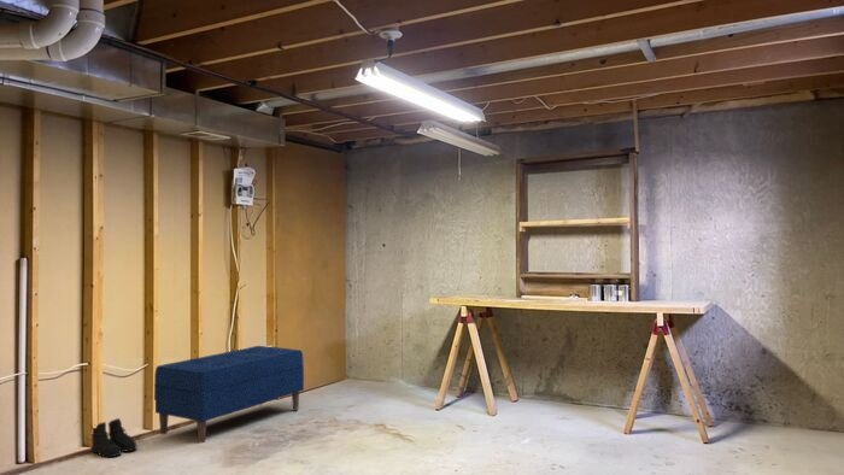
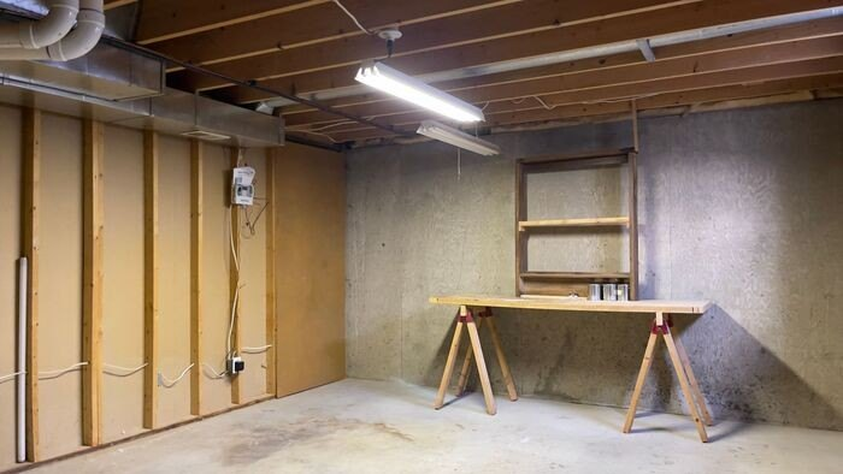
- bench (234, 388)
- boots (113, 435)
